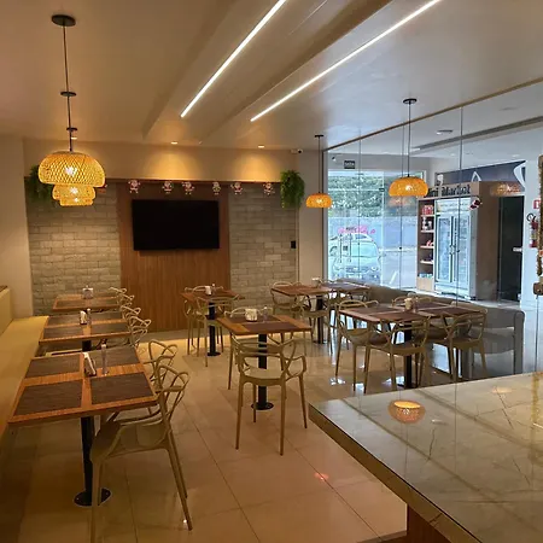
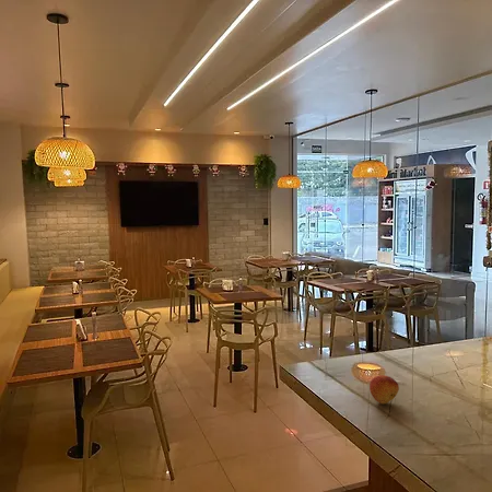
+ fruit (383, 389)
